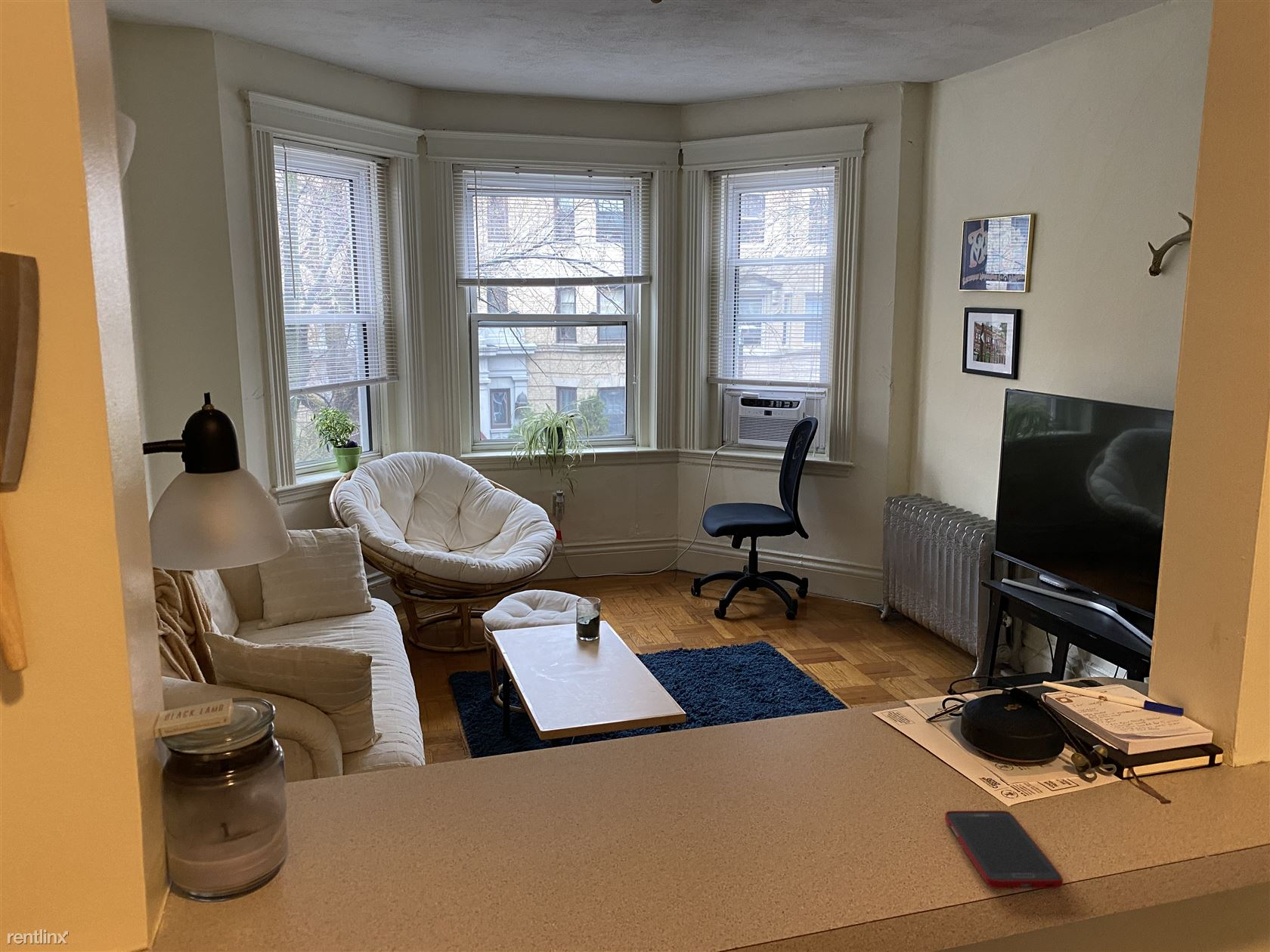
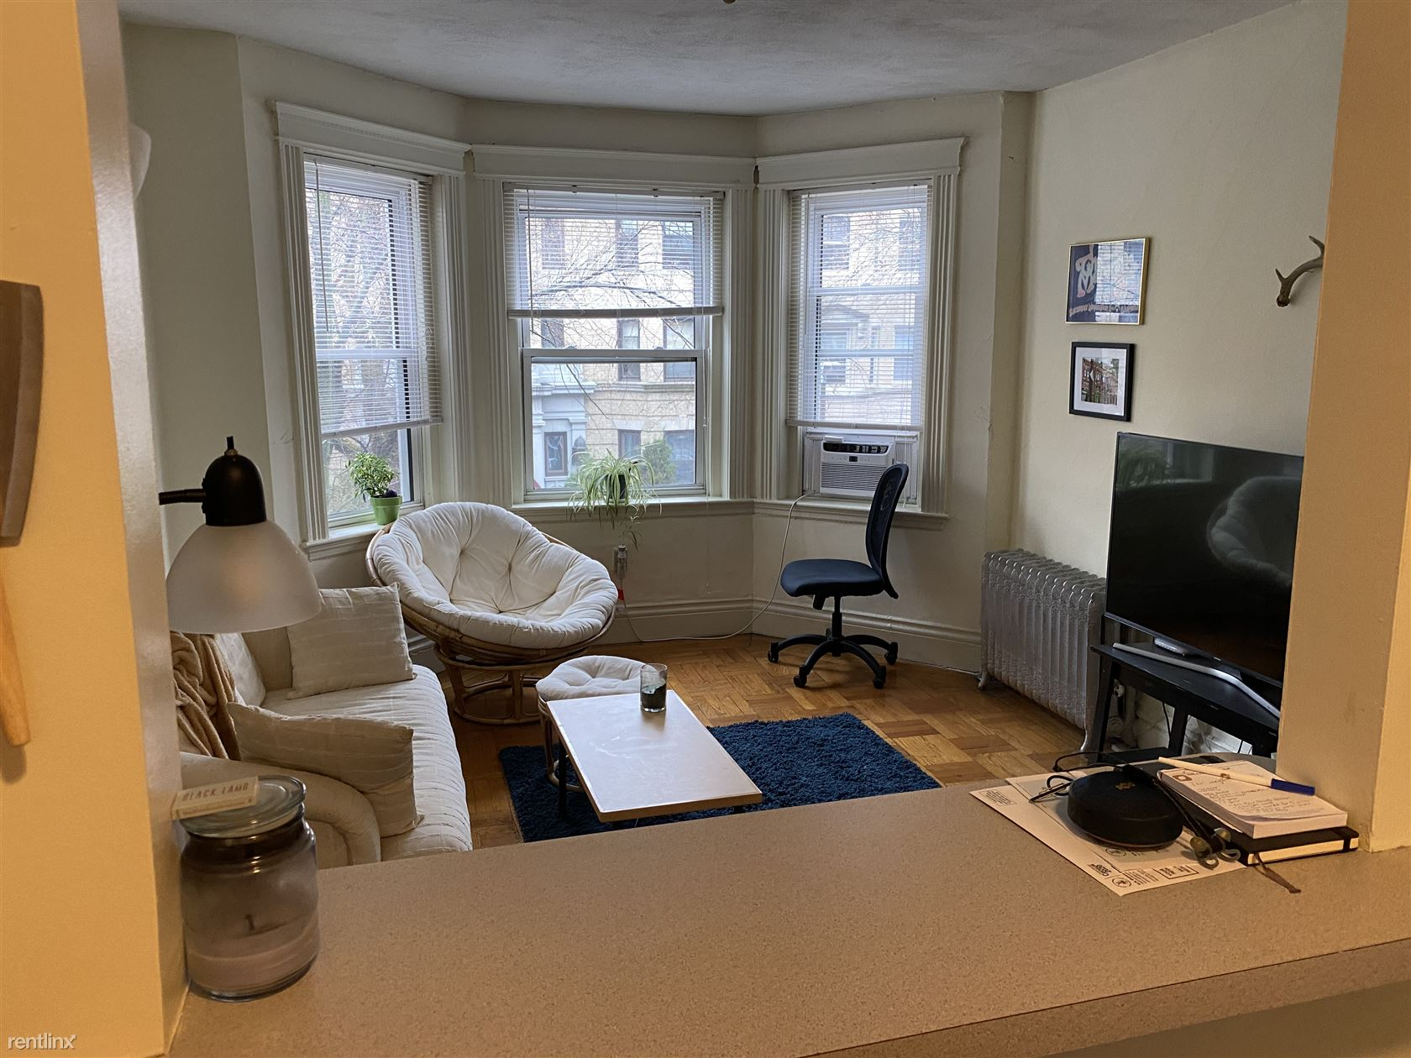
- cell phone (1000, 847)
